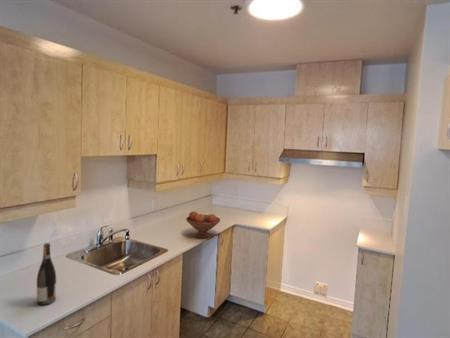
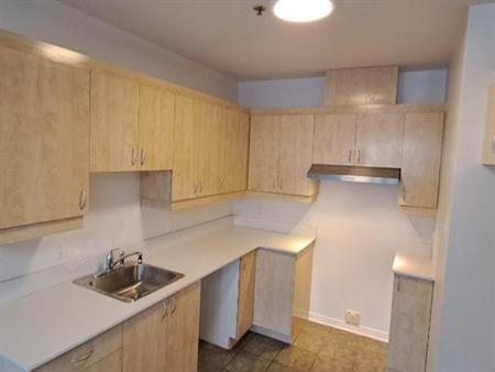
- fruit bowl (203, 224)
- wine bottle (46, 272)
